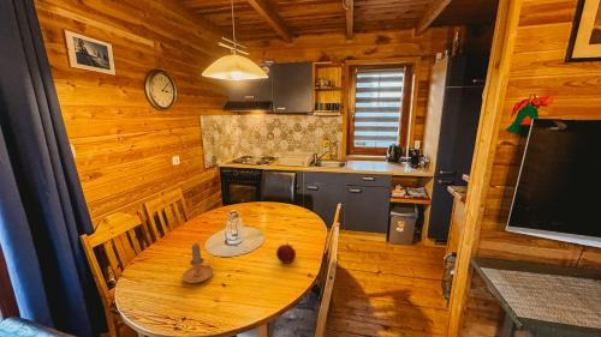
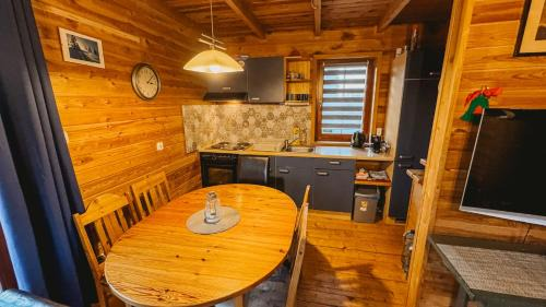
- fruit (286, 253)
- candle (200, 258)
